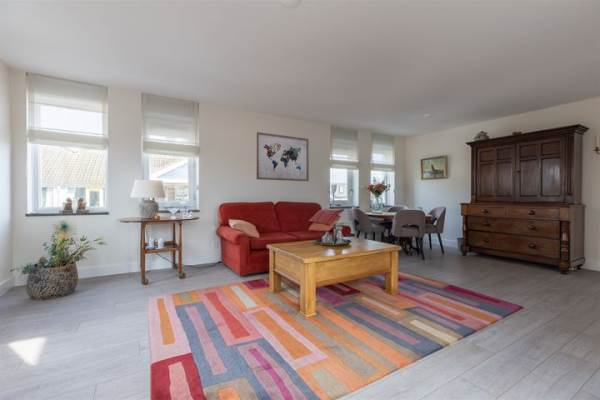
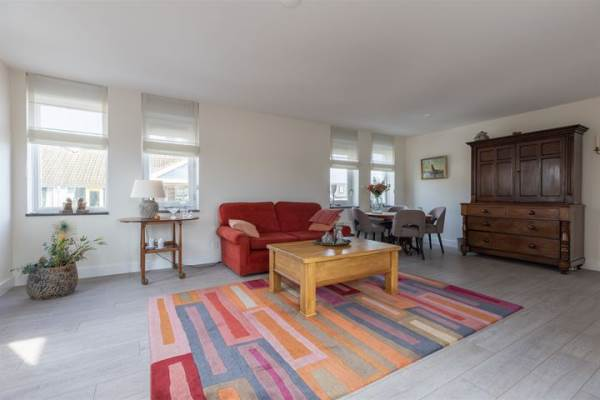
- wall art (283, 158)
